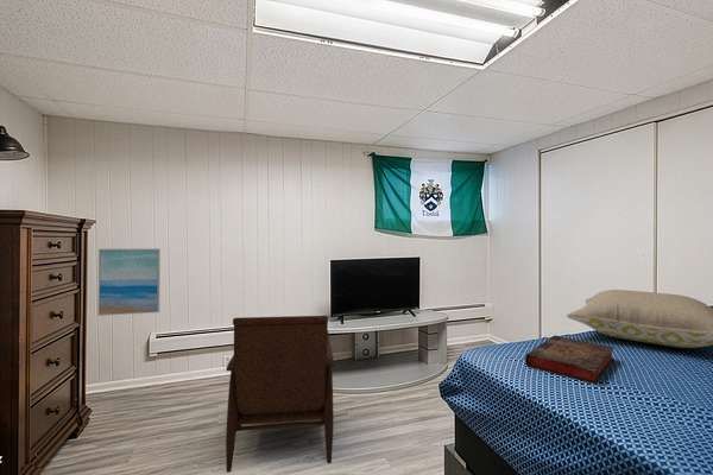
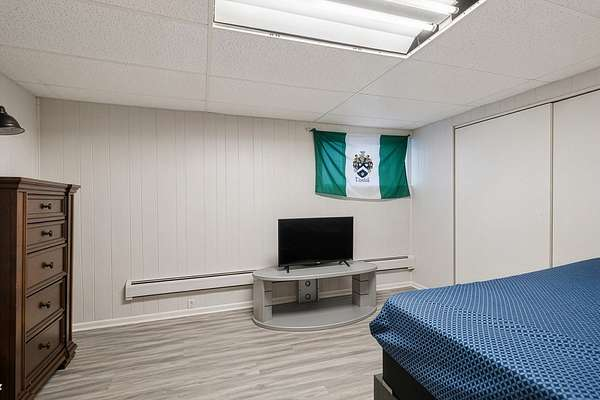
- pillow (645, 315)
- wall art (130, 280)
- armchair (284, 370)
- book (570, 356)
